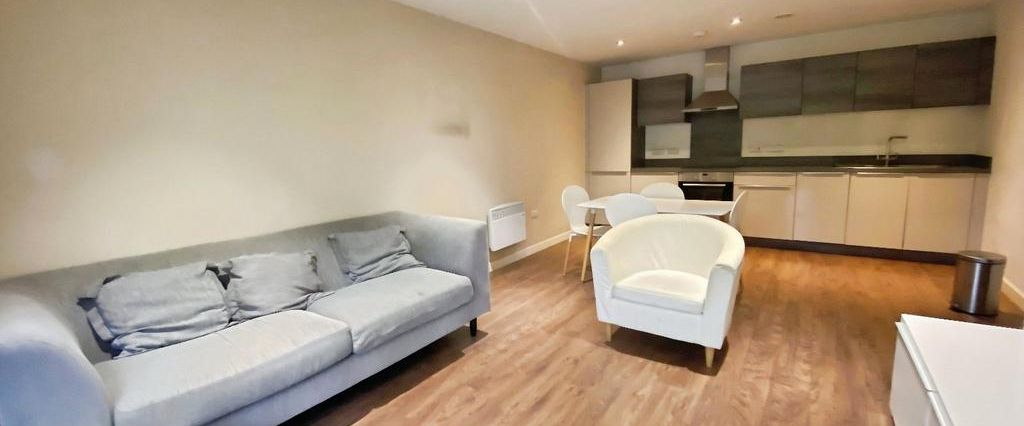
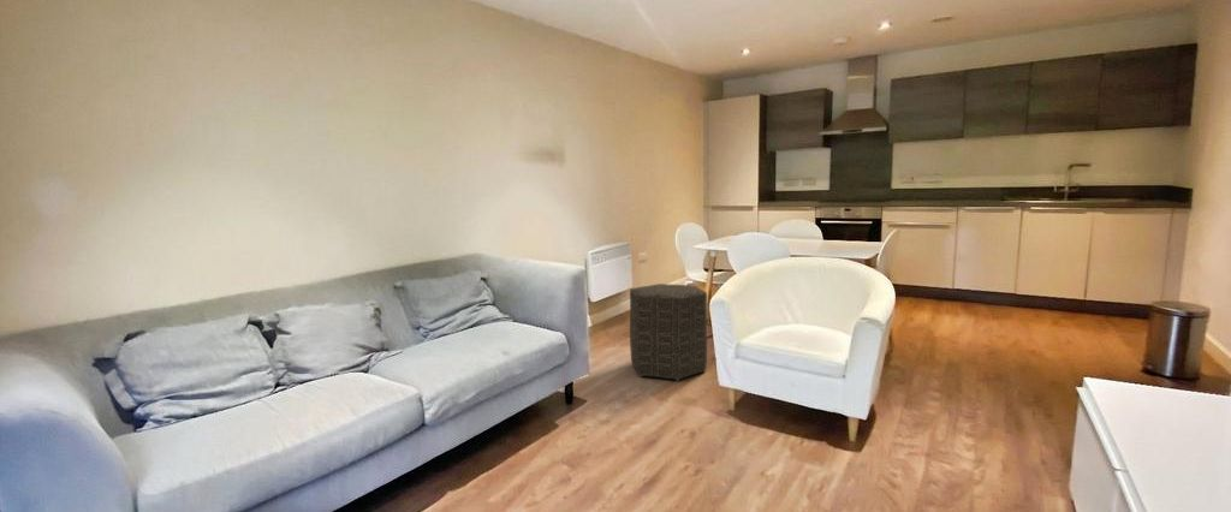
+ ottoman (667, 328)
